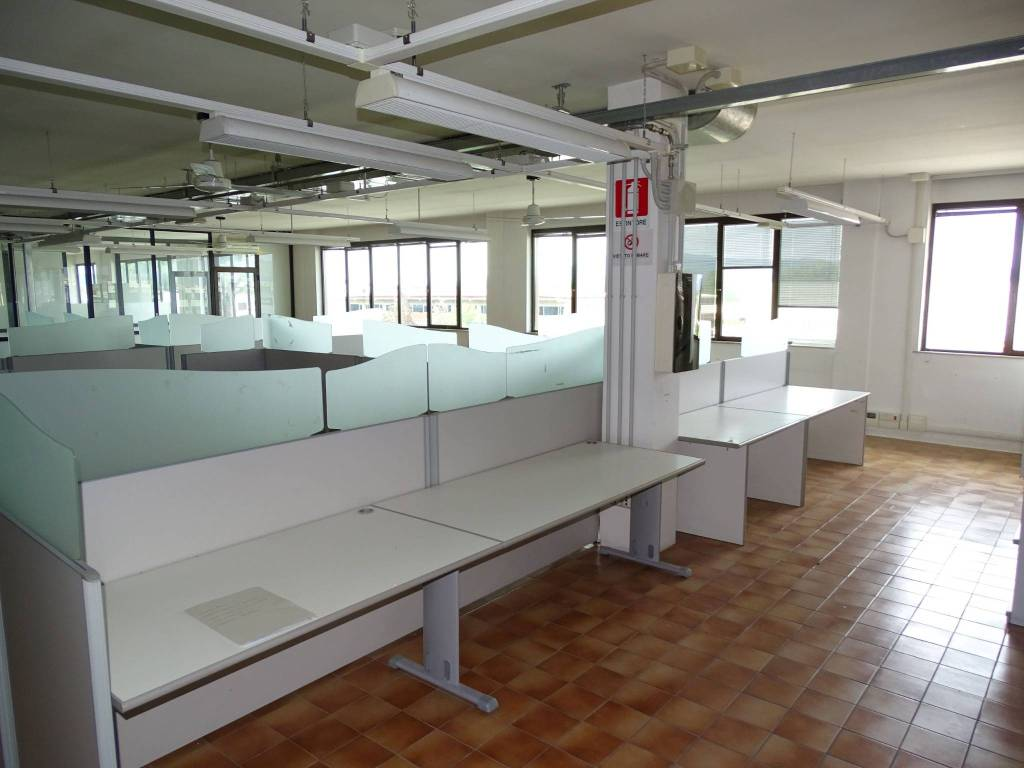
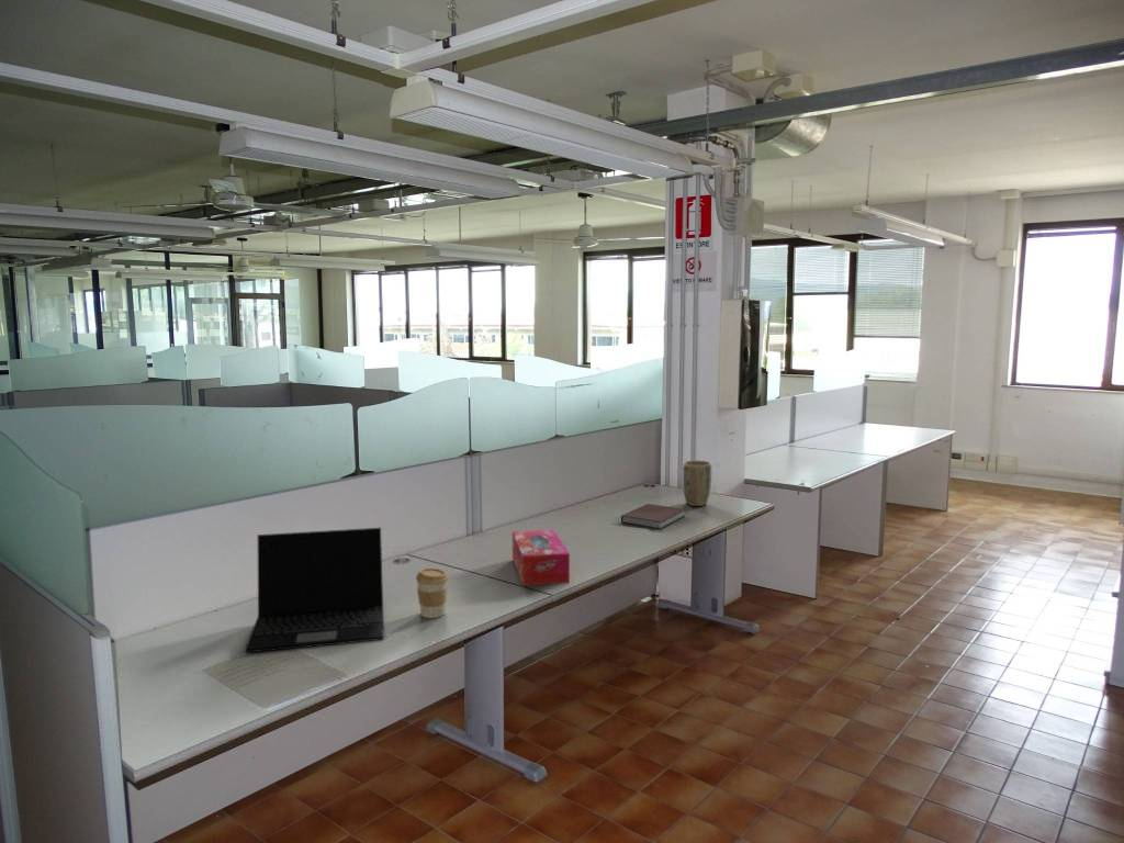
+ plant pot (697, 483)
+ laptop (317, 585)
+ coffee cup (432, 592)
+ notebook (653, 515)
+ tissue box (539, 555)
